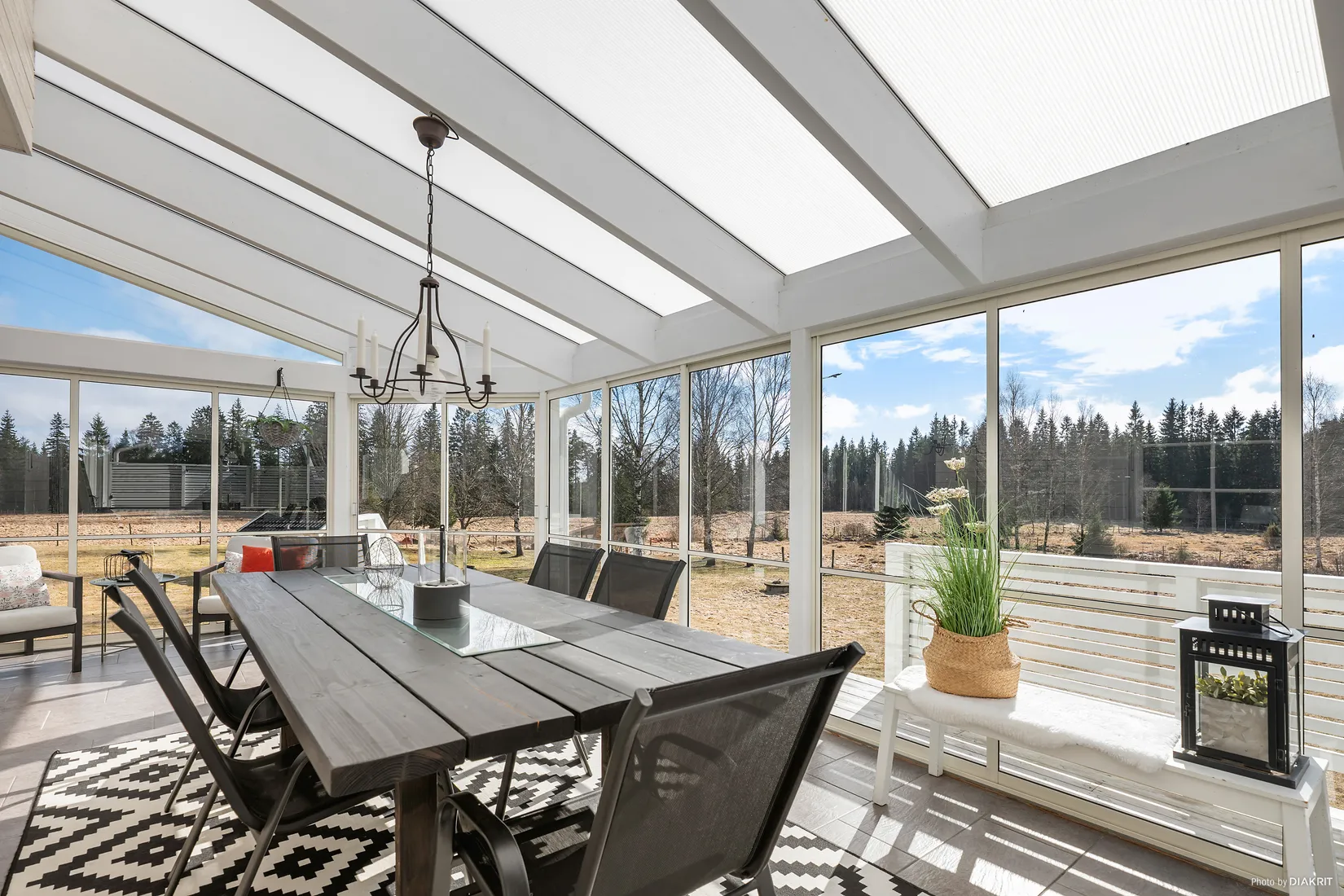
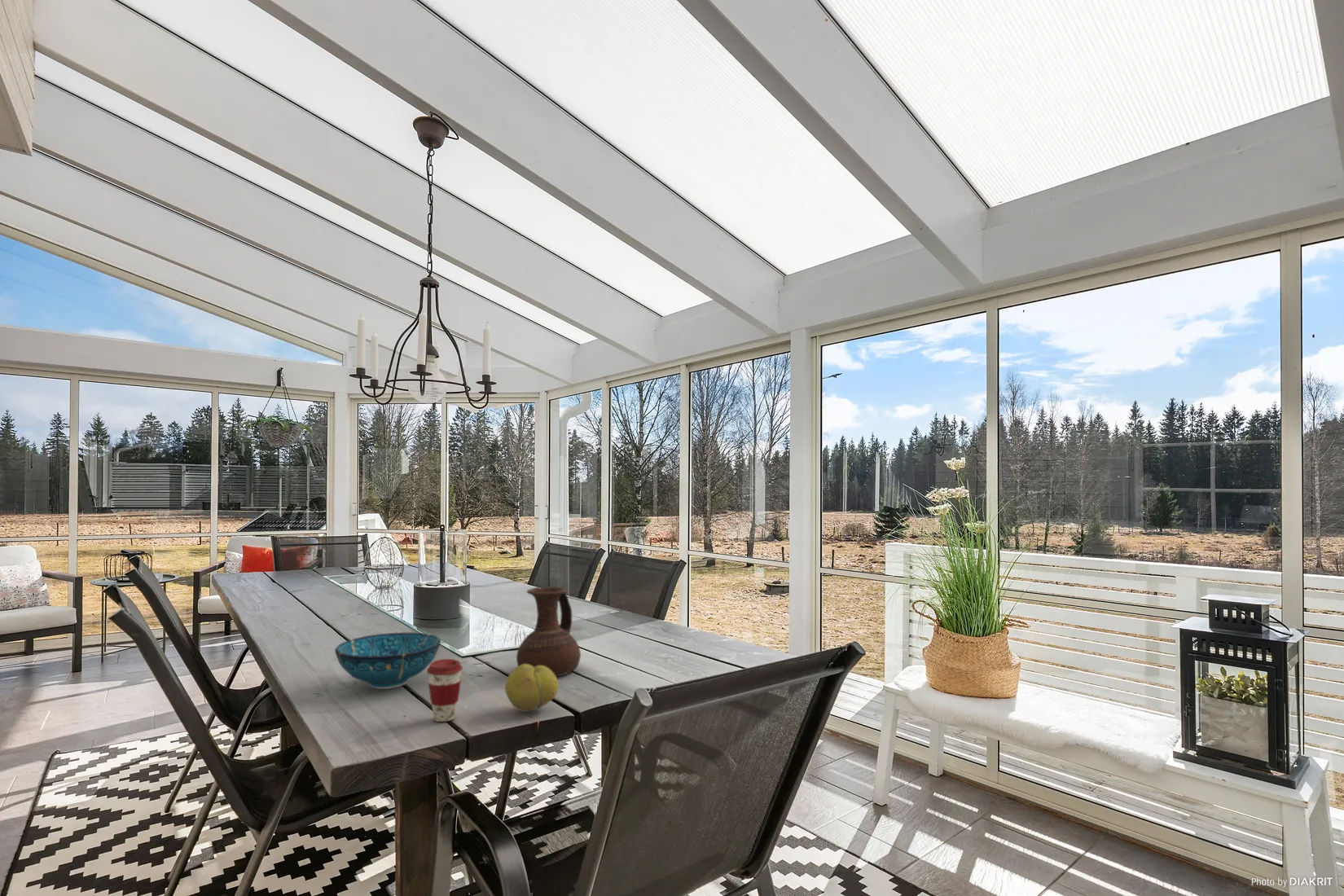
+ coffee cup (444, 690)
+ fruit (530, 687)
+ decorative bowl (389, 663)
+ ceramic pitcher (550, 630)
